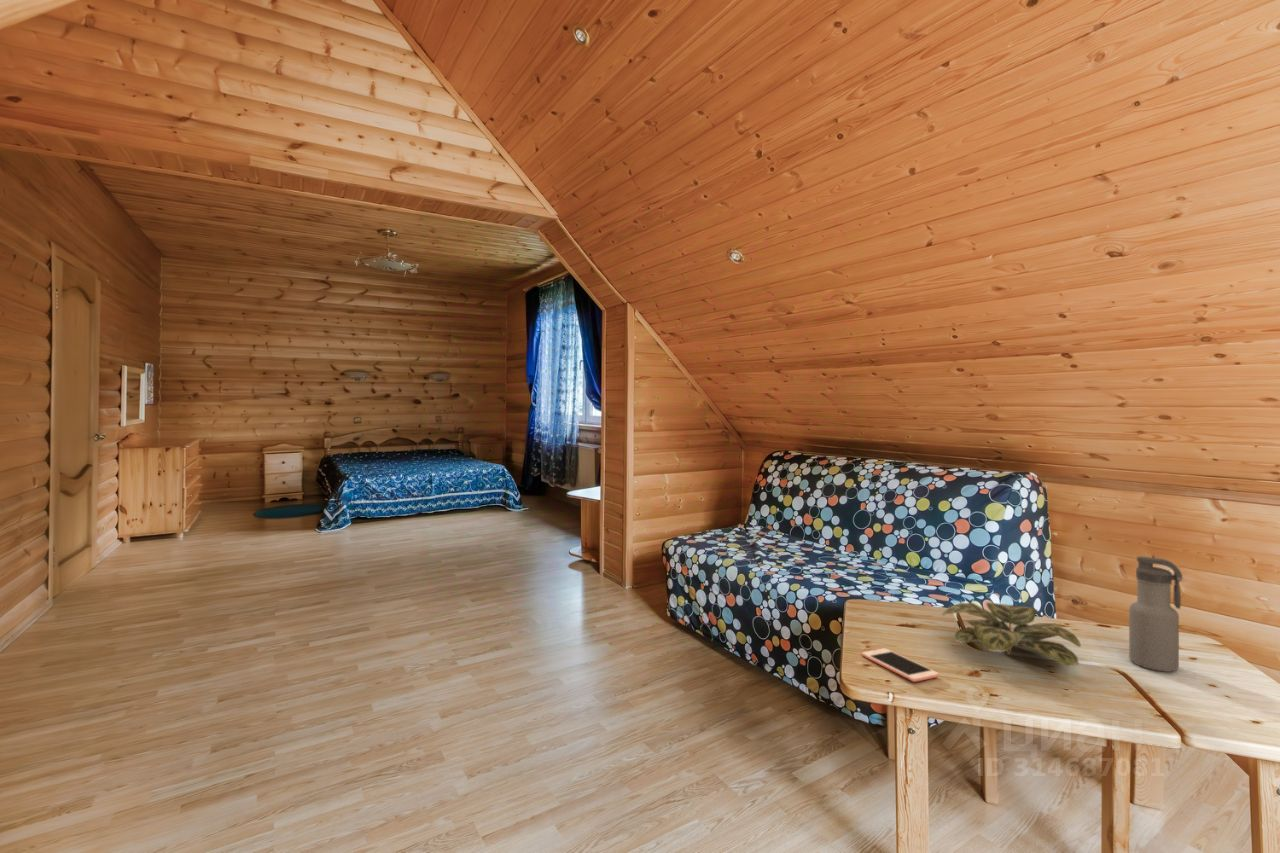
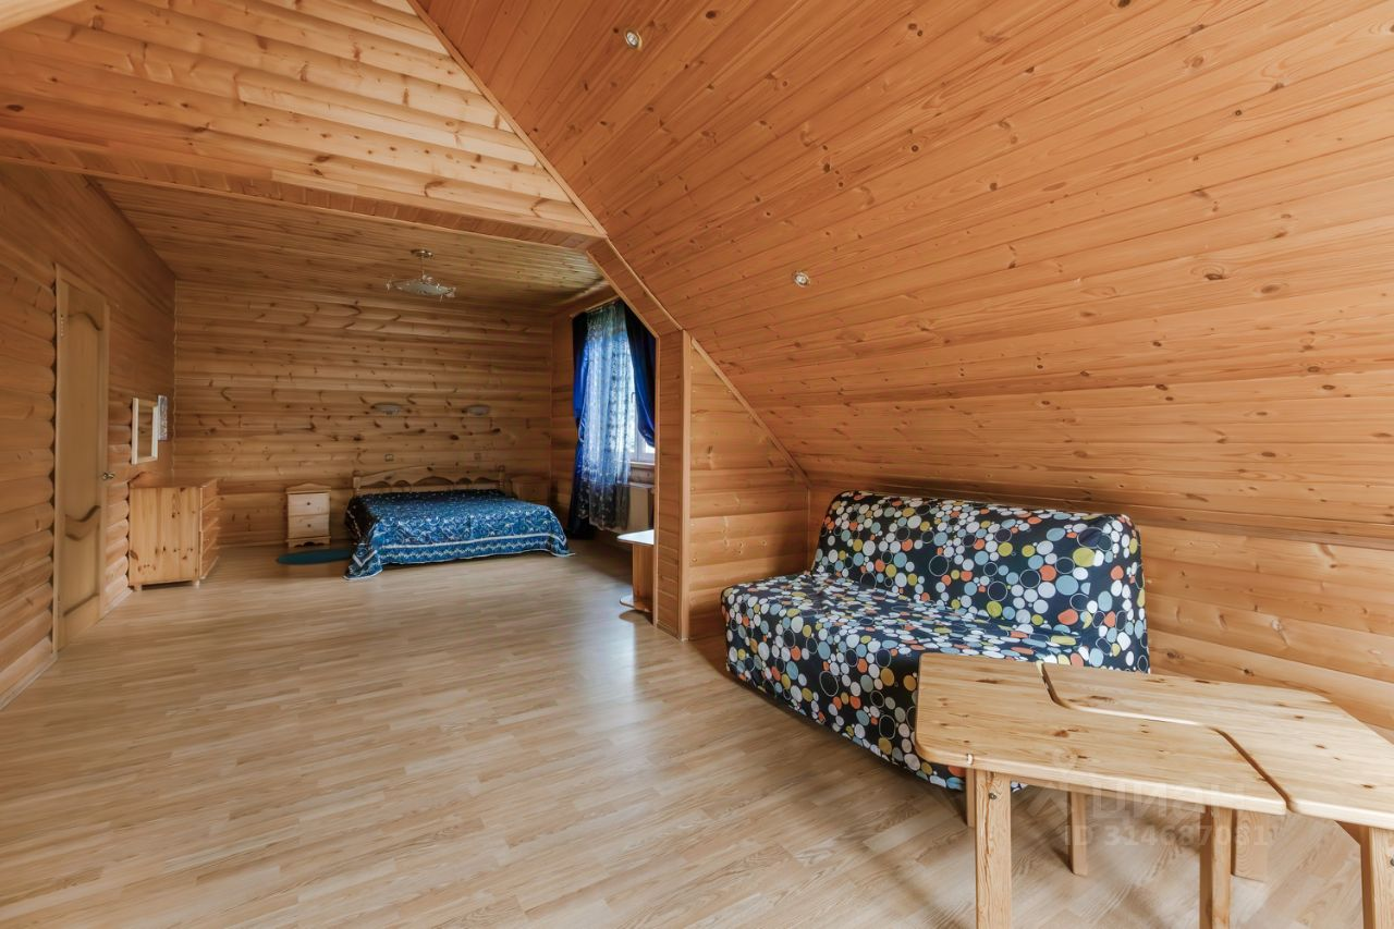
- water bottle (1154, 611)
- plant (1010, 635)
- cell phone (898, 664)
